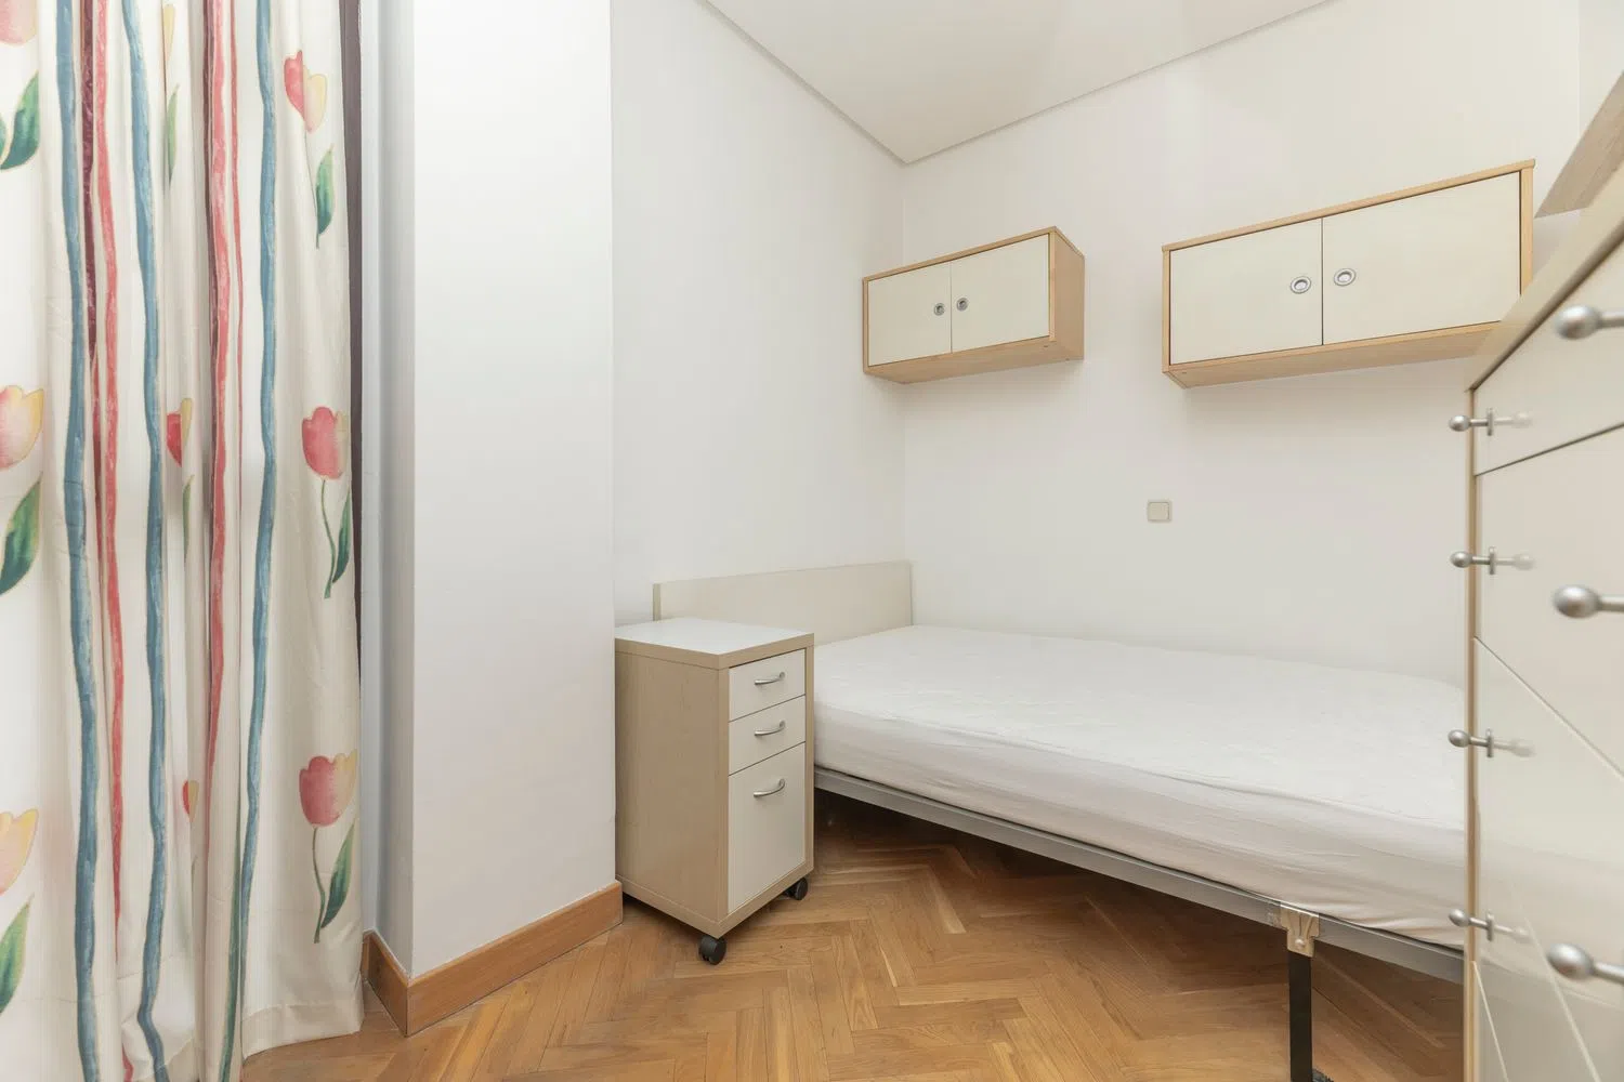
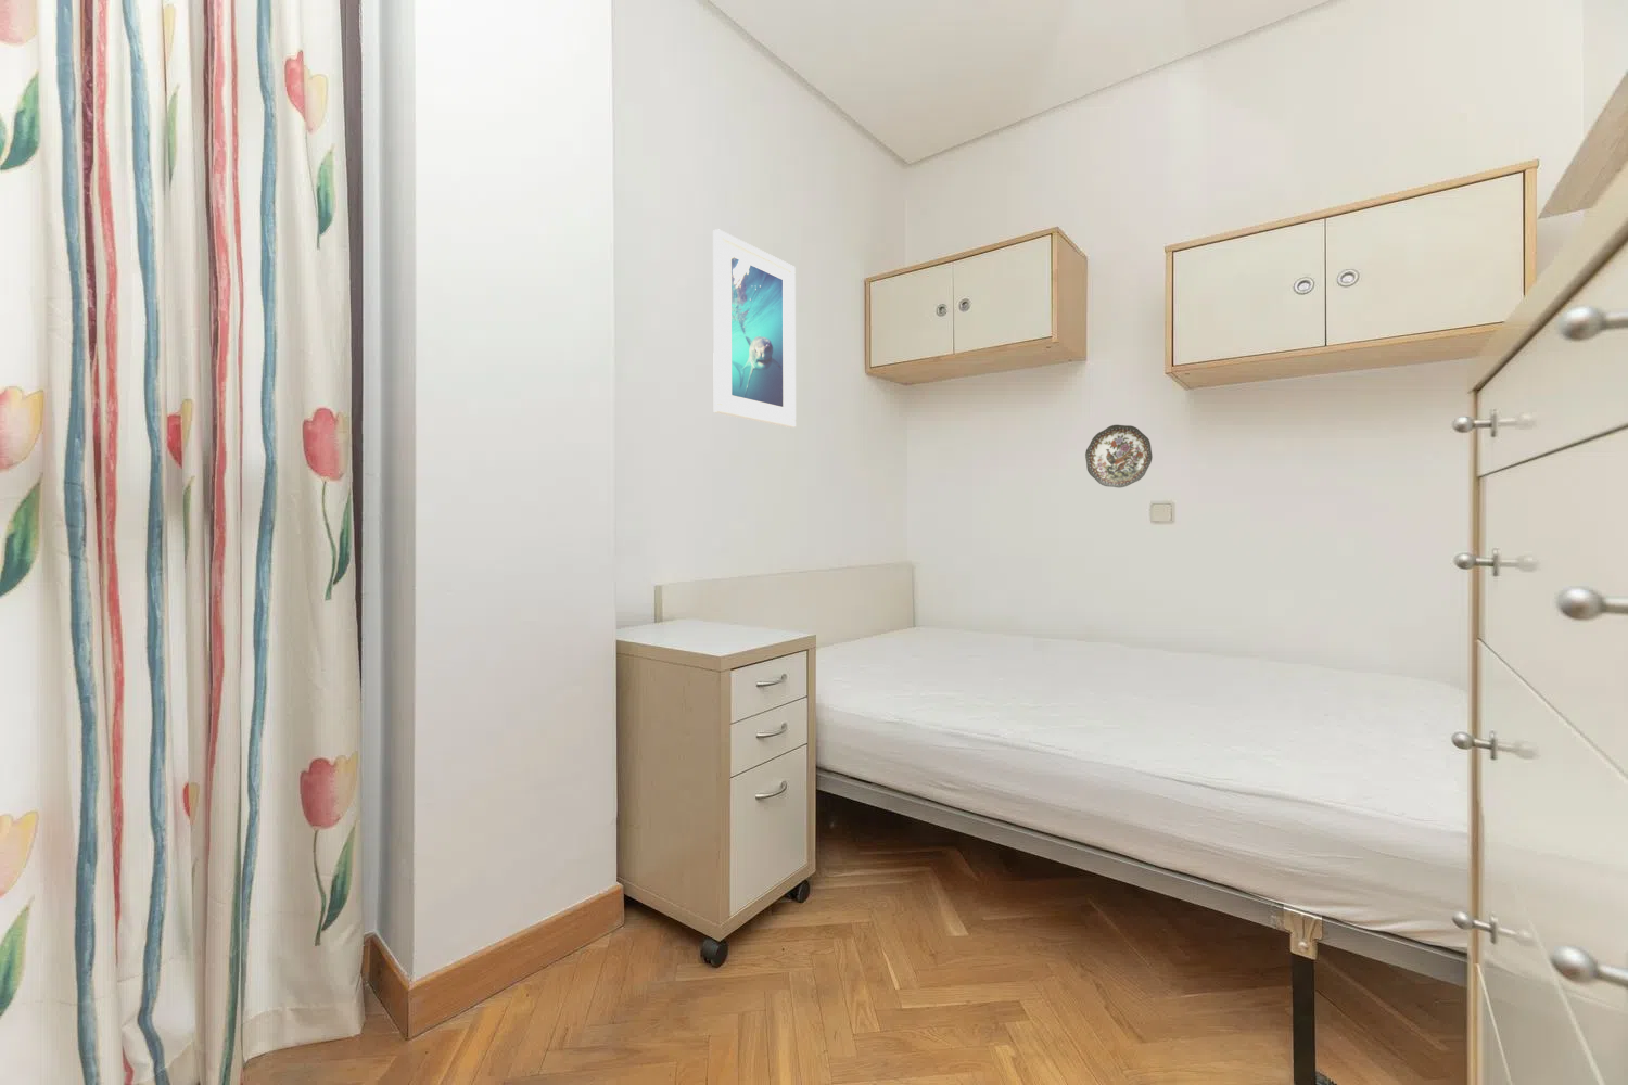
+ decorative plate (1118, 455)
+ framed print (757, 334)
